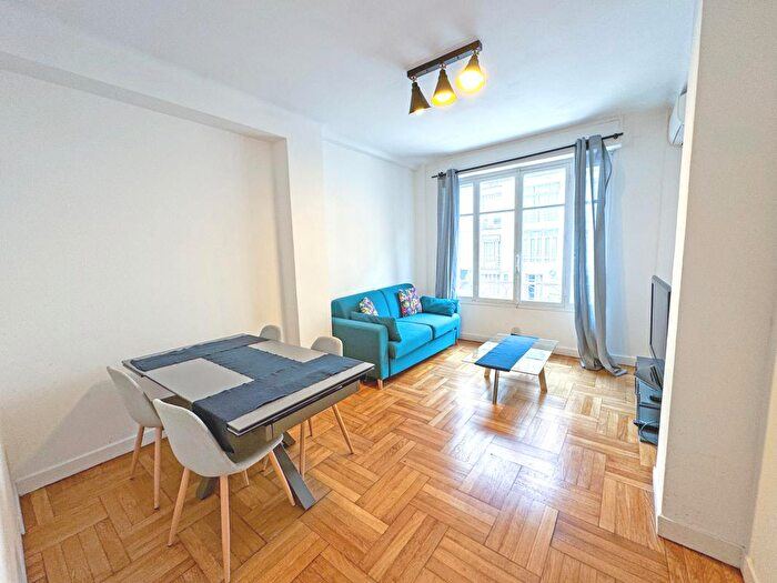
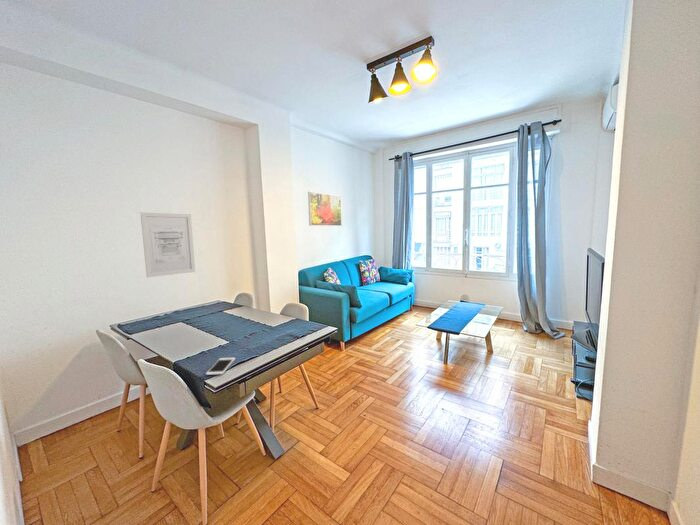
+ wall art (169, 244)
+ cell phone (221, 365)
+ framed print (326, 210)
